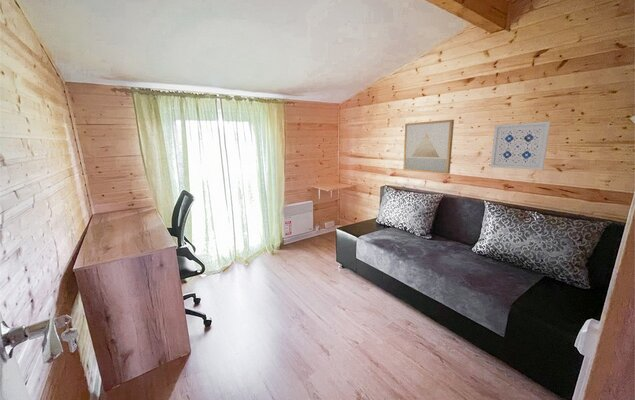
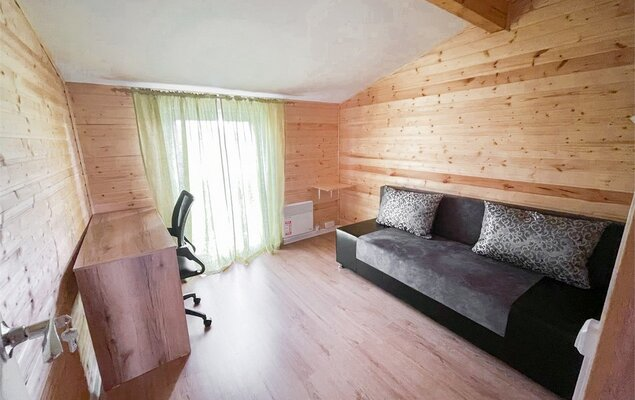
- wall art (518, 146)
- wall art (426, 147)
